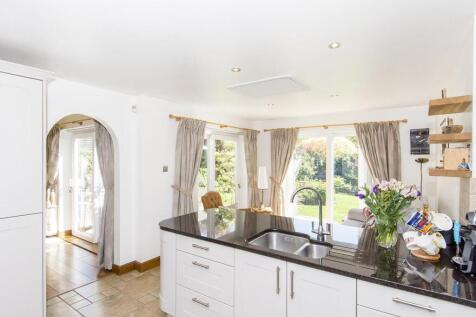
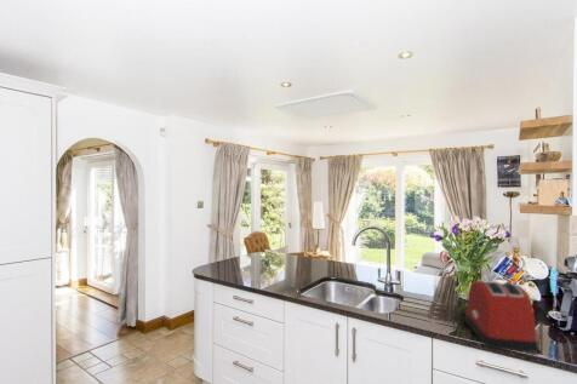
+ toaster (497, 308)
